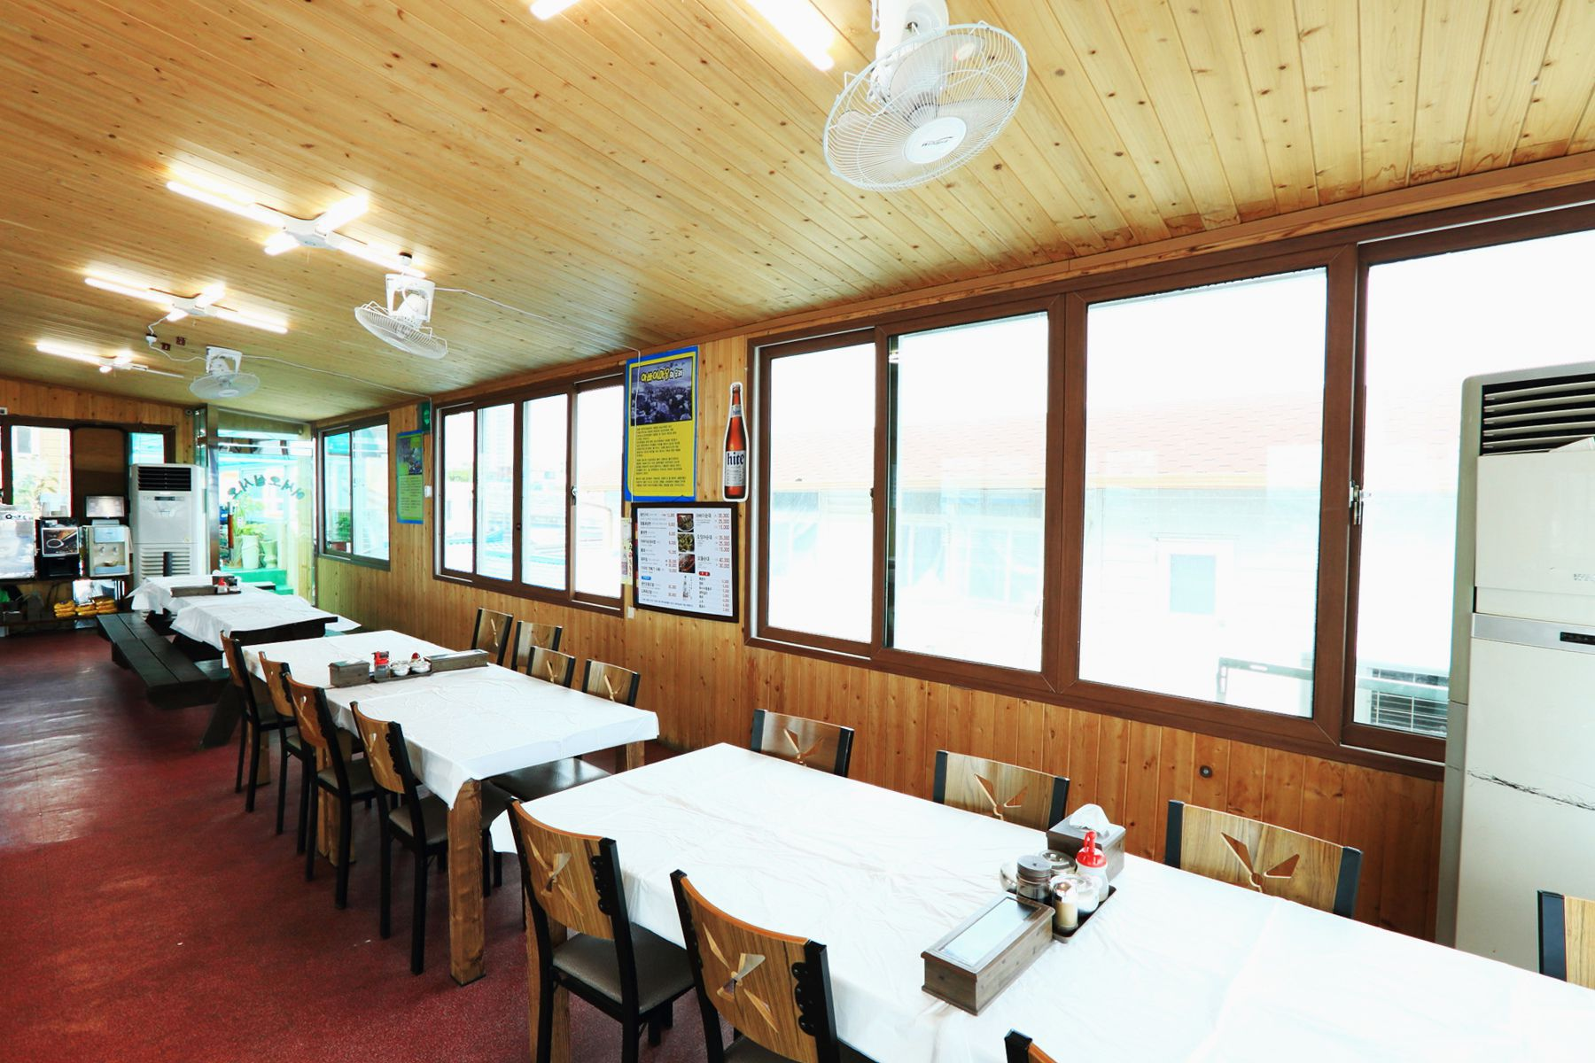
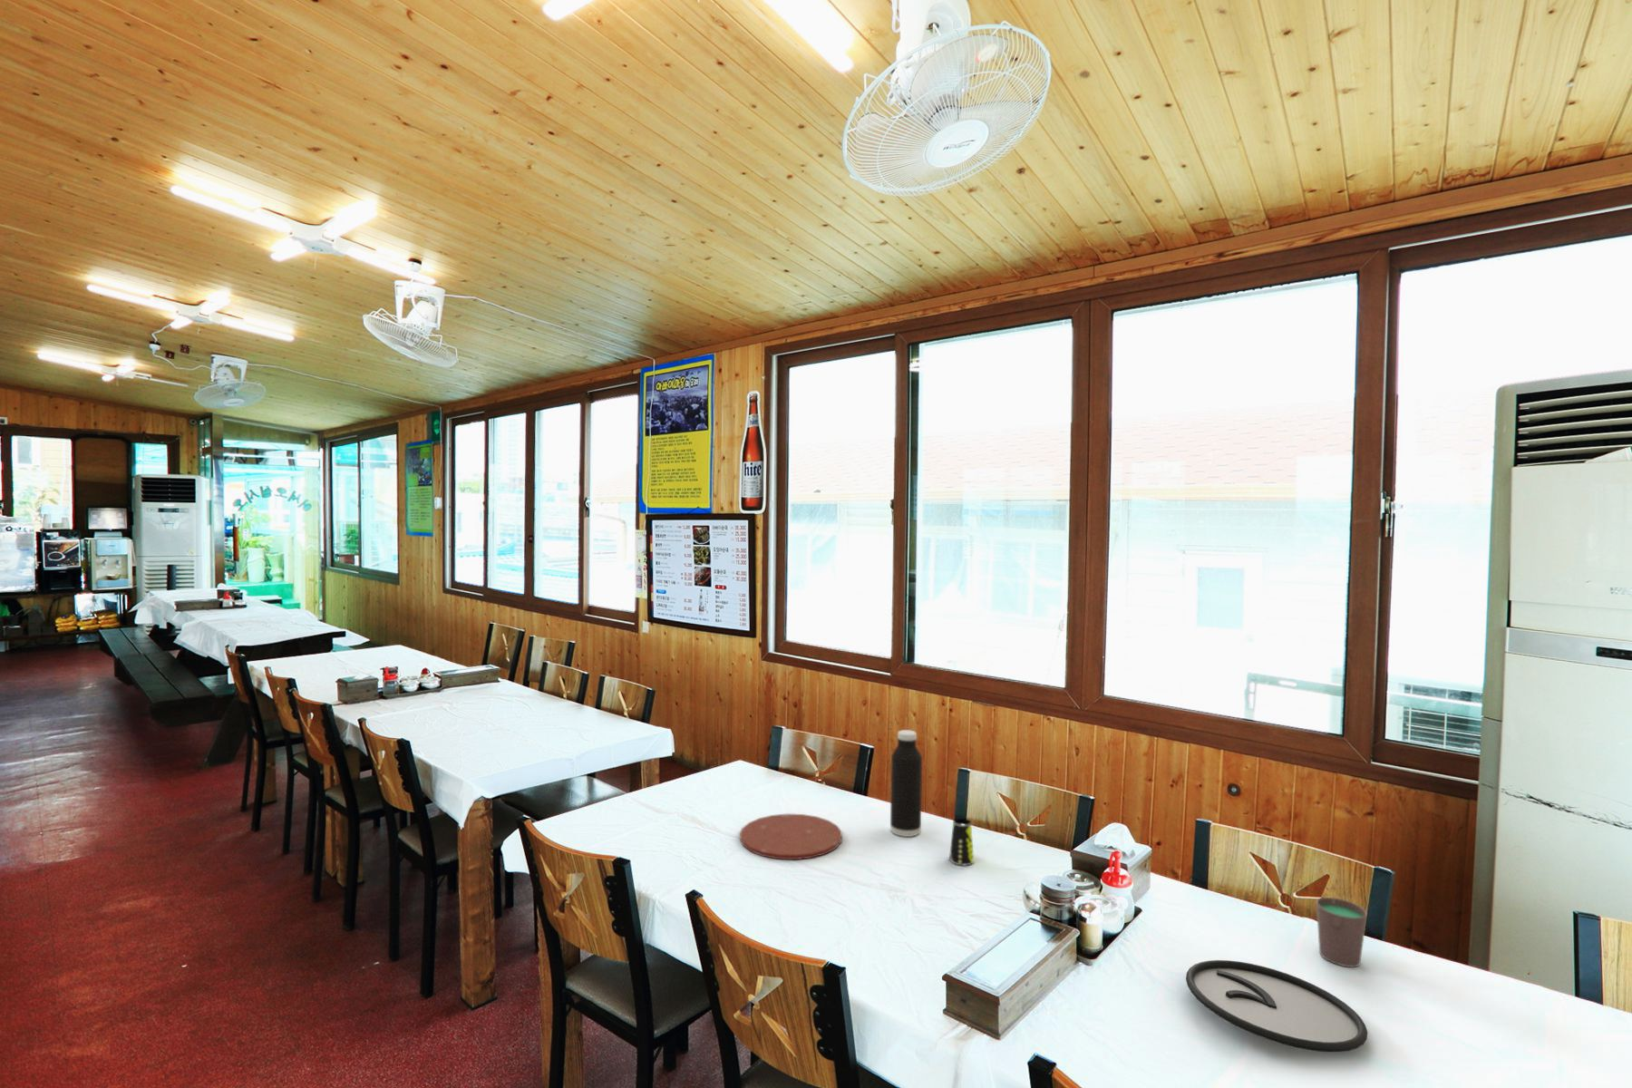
+ water bottle (906, 782)
+ plate (1271, 1001)
+ plate (790, 835)
+ cup (960, 840)
+ cup (1341, 933)
